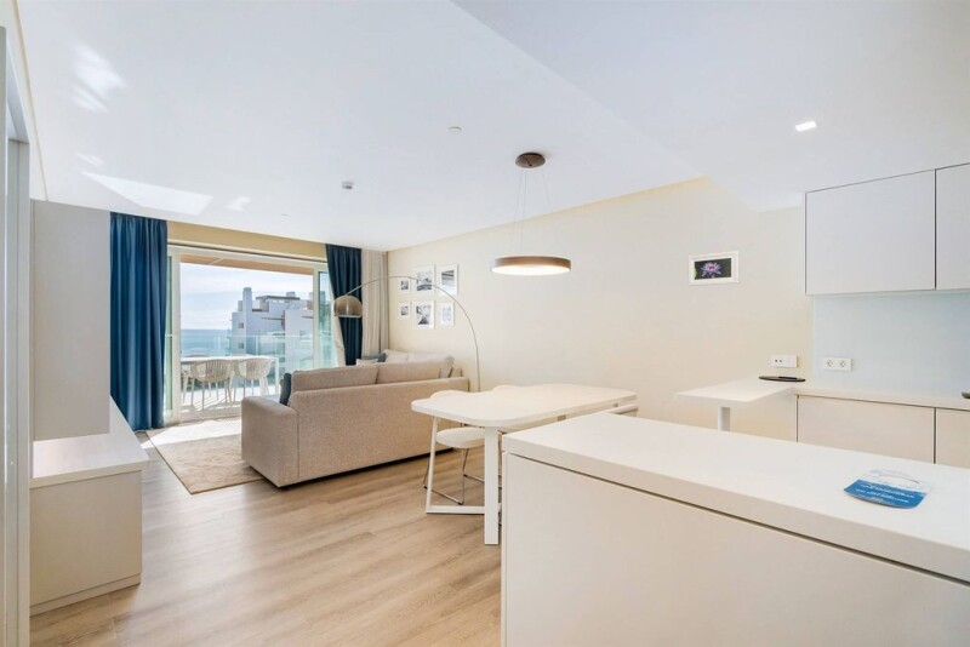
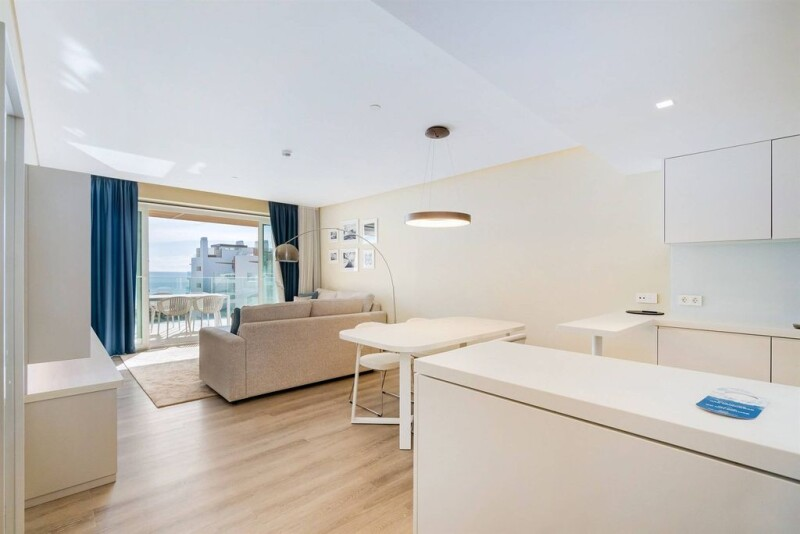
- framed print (712, 269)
